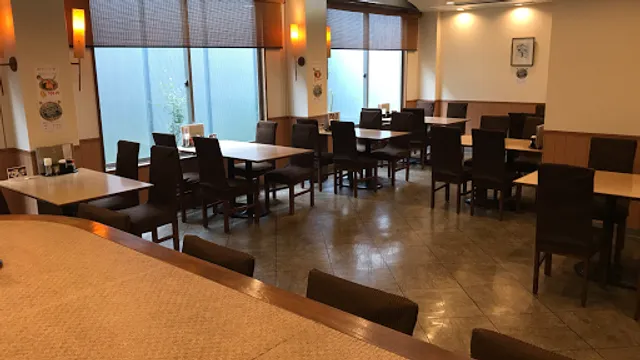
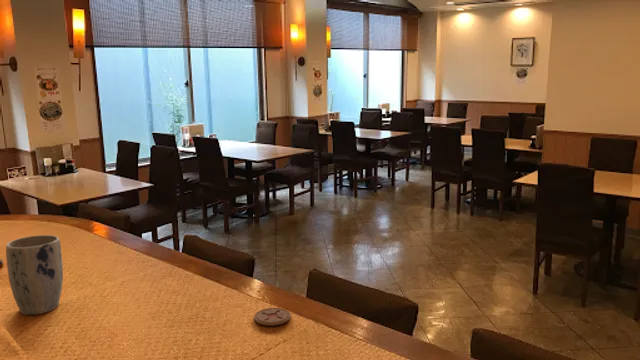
+ plant pot (36, 275)
+ coaster (272, 316)
